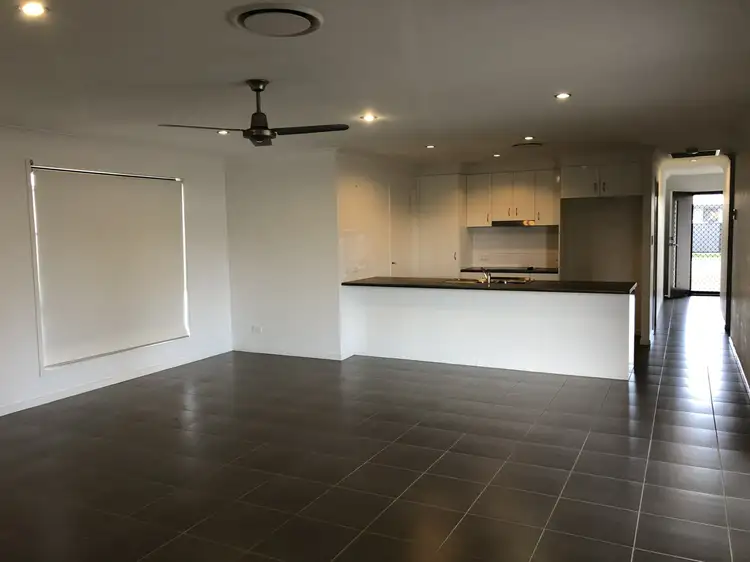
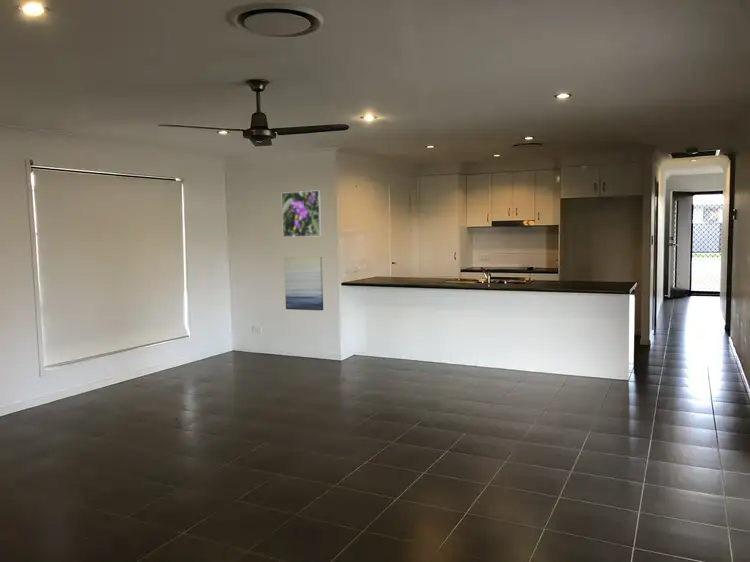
+ wall art (303, 283)
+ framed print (301, 214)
